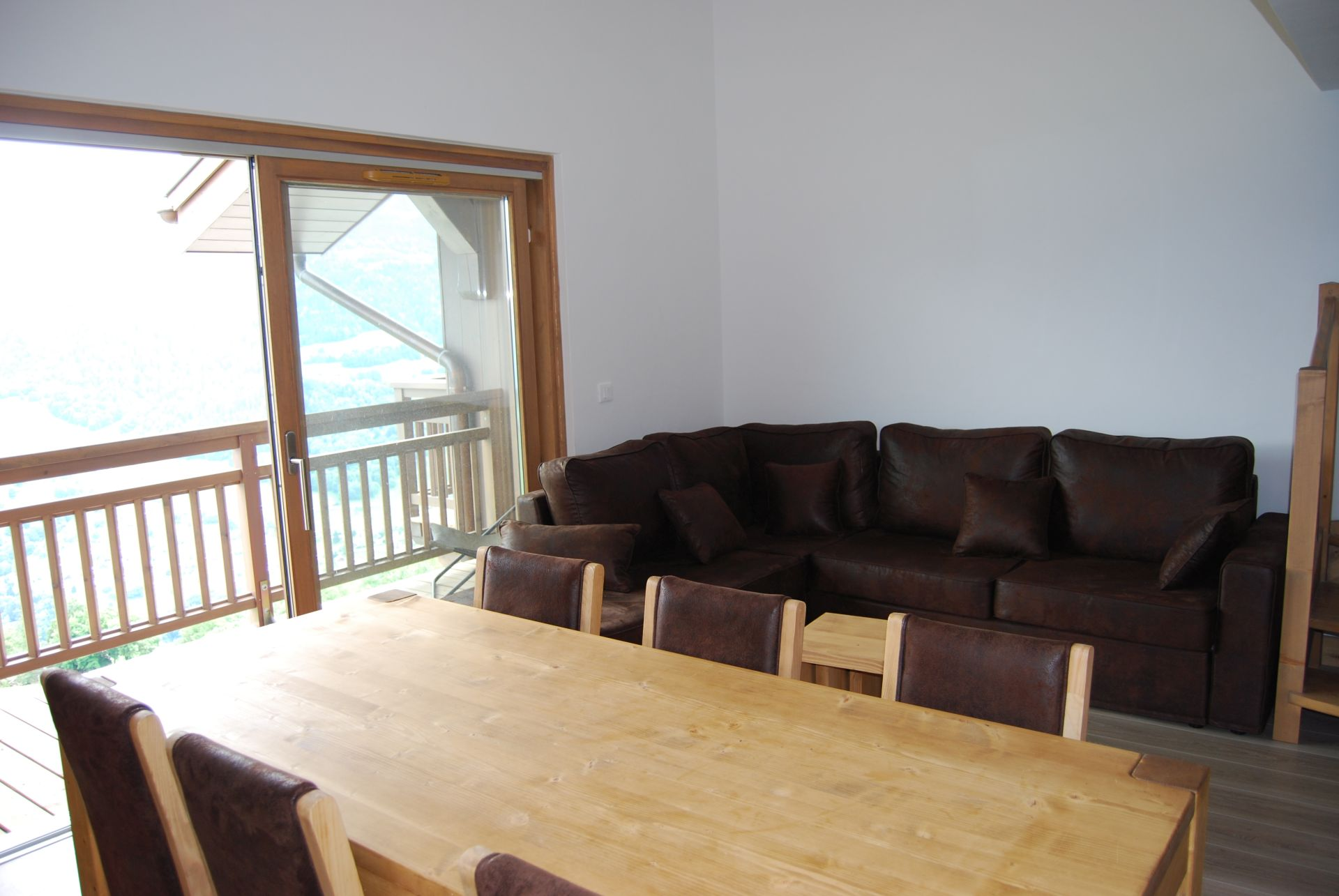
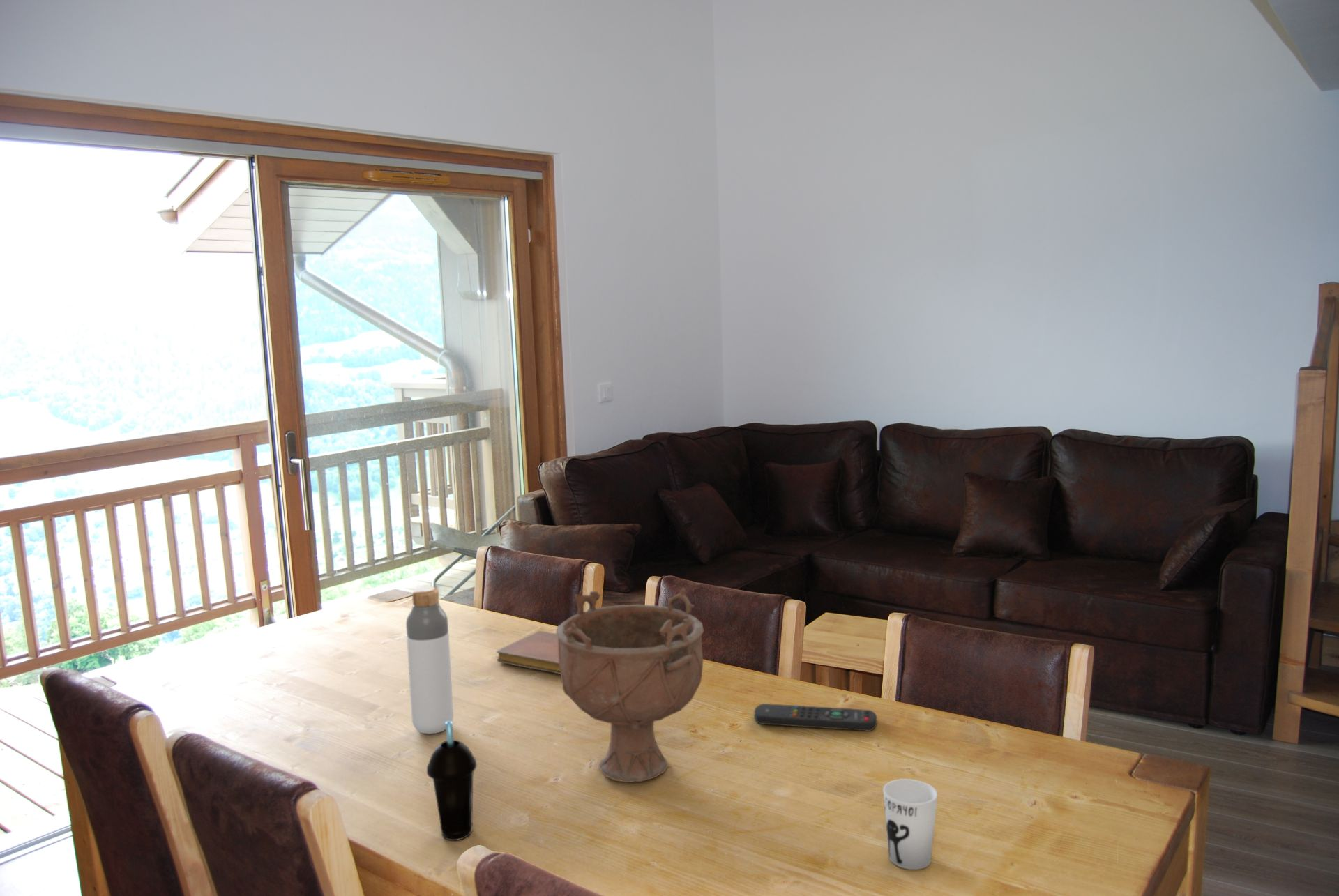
+ decorative bowl (630, 687)
+ cup (452, 777)
+ notebook (558, 653)
+ cup (909, 825)
+ bottle (429, 659)
+ remote control (815, 716)
